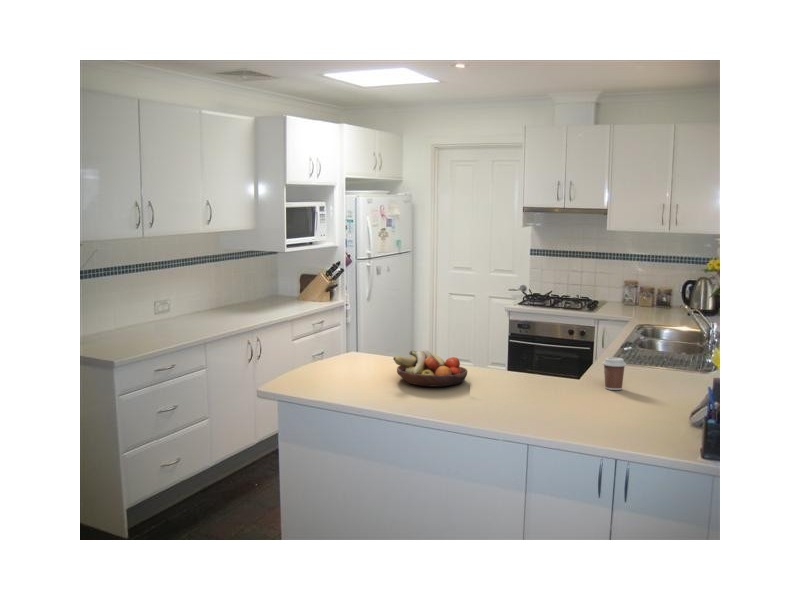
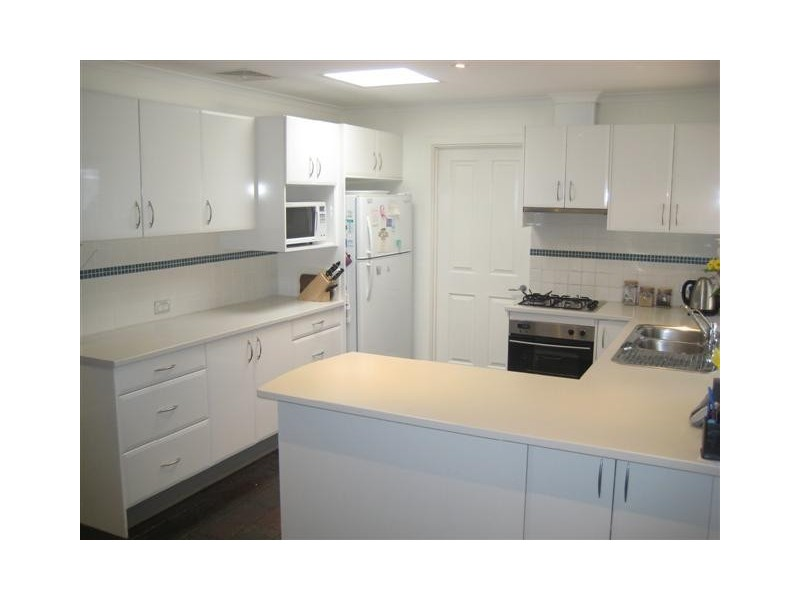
- coffee cup (613, 373)
- fruit bowl (431, 366)
